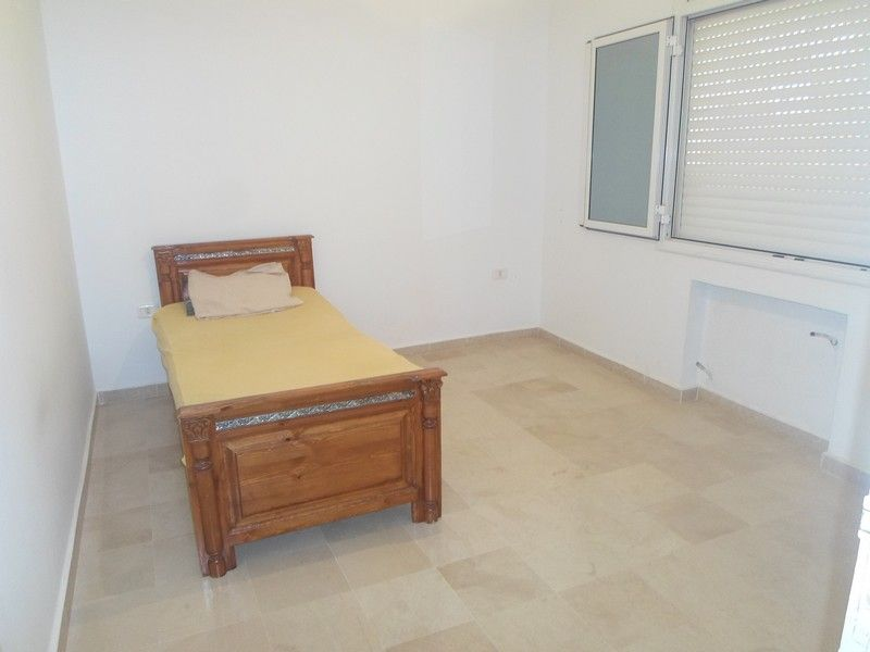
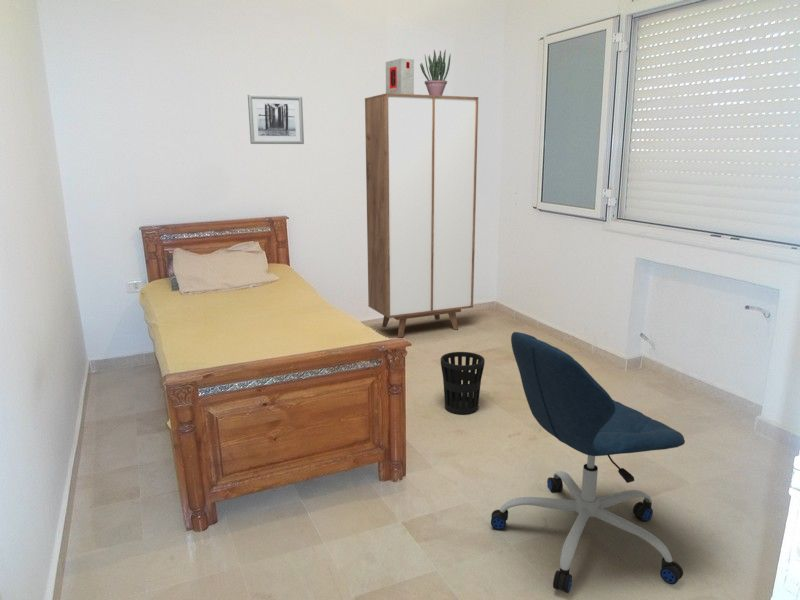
+ decorative box (399, 78)
+ wastebasket (461, 383)
+ wall art (276, 119)
+ potted plant (435, 73)
+ wardrobe (420, 218)
+ office chair (595, 437)
